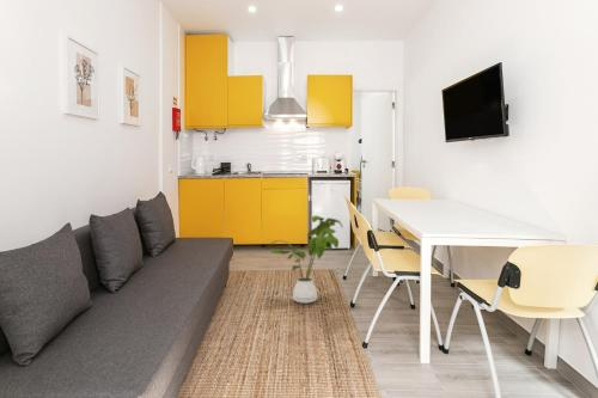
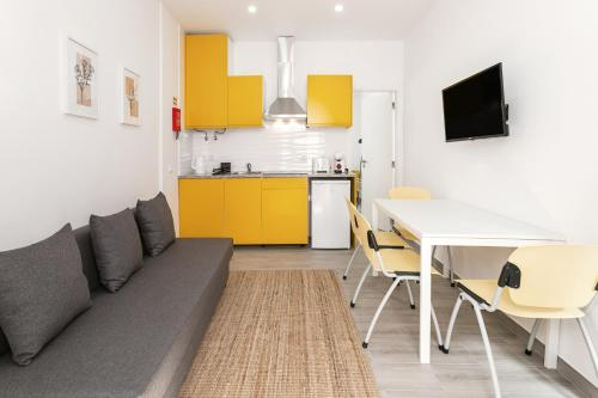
- house plant (311, 256)
